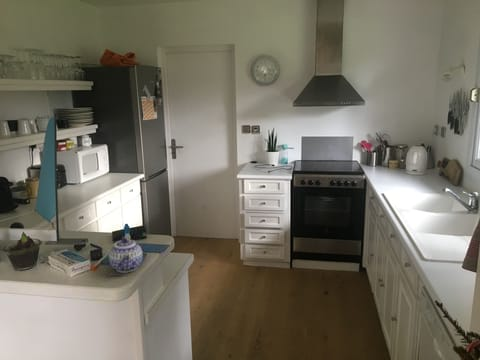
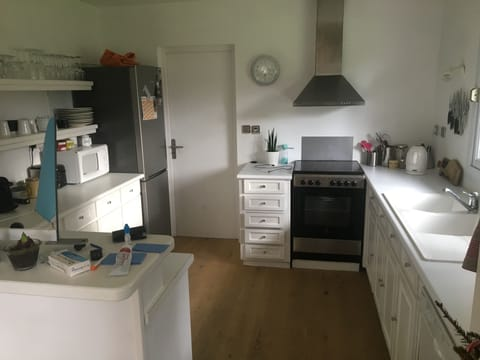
- teapot (125, 253)
